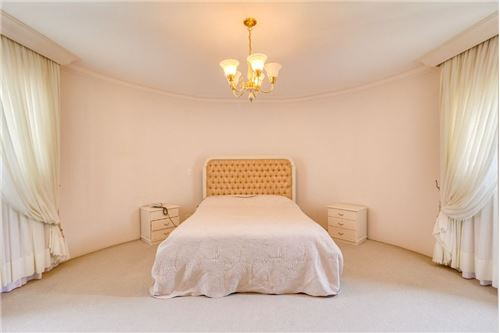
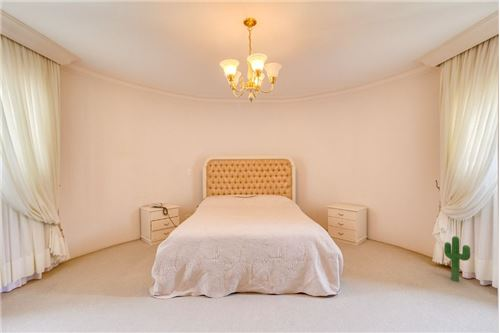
+ decorative plant (456, 258)
